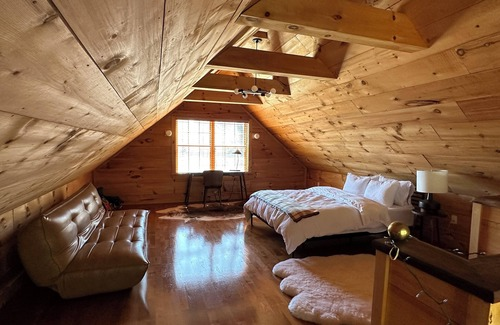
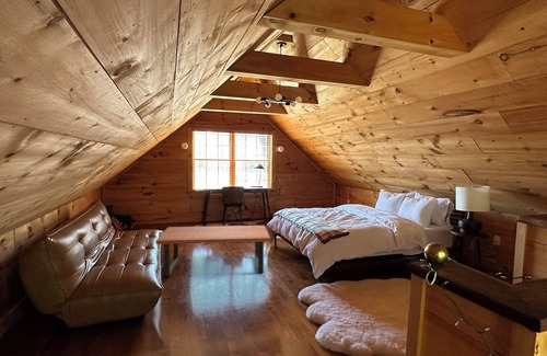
+ coffee table (216, 242)
